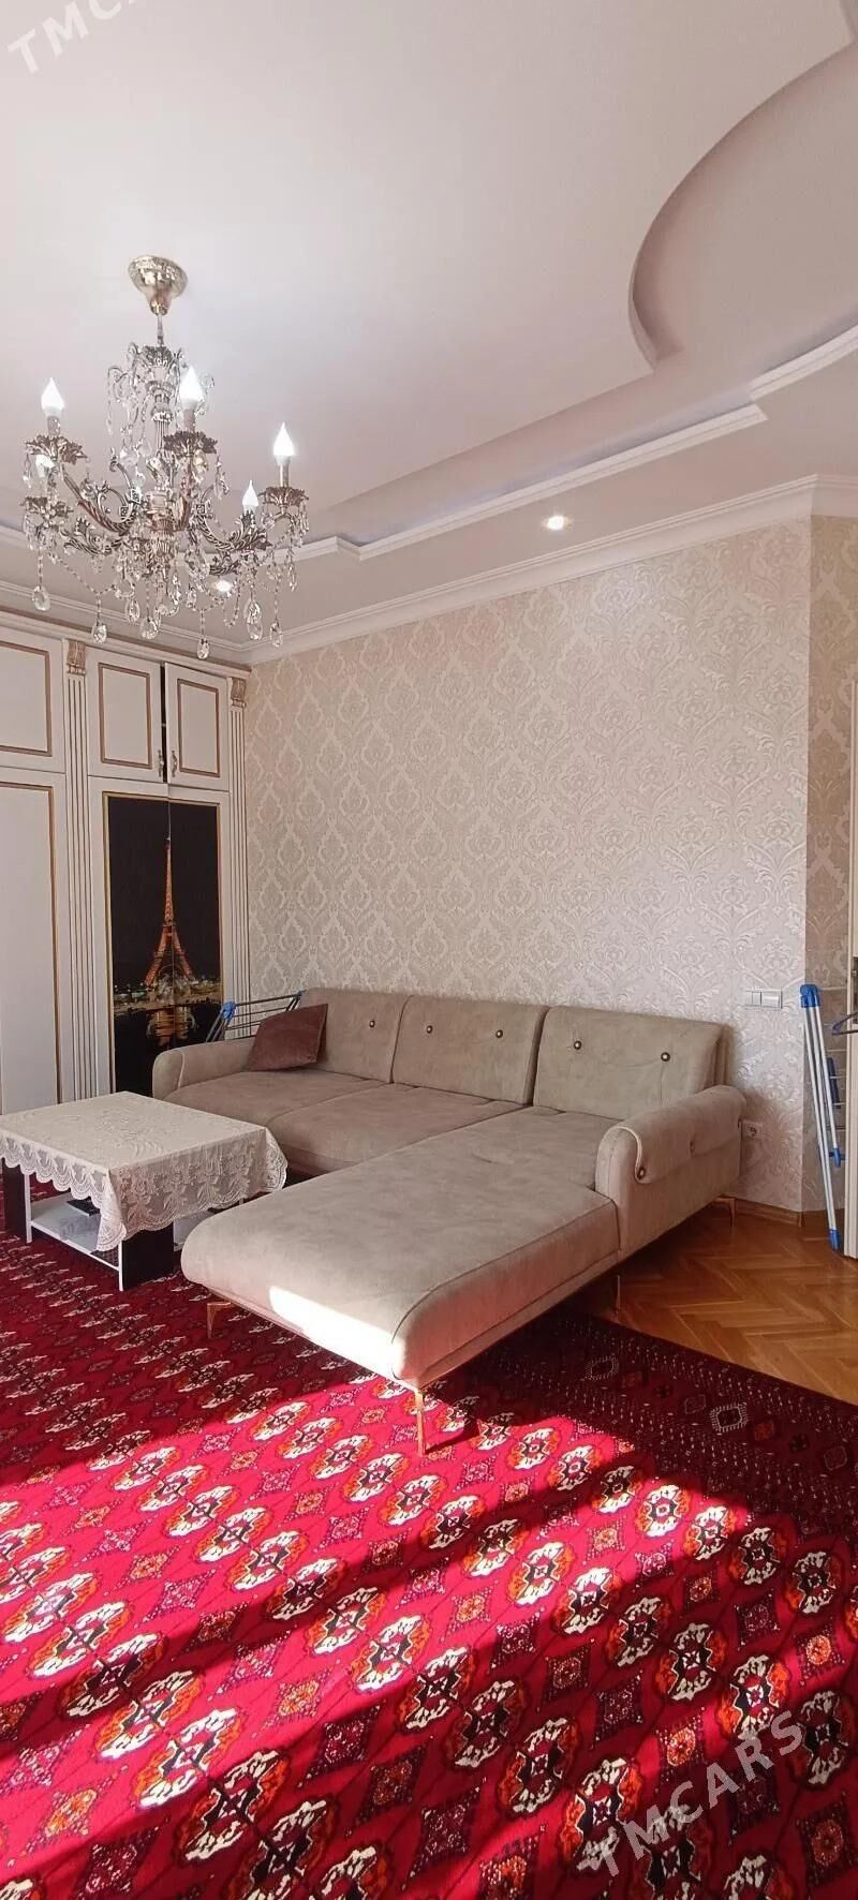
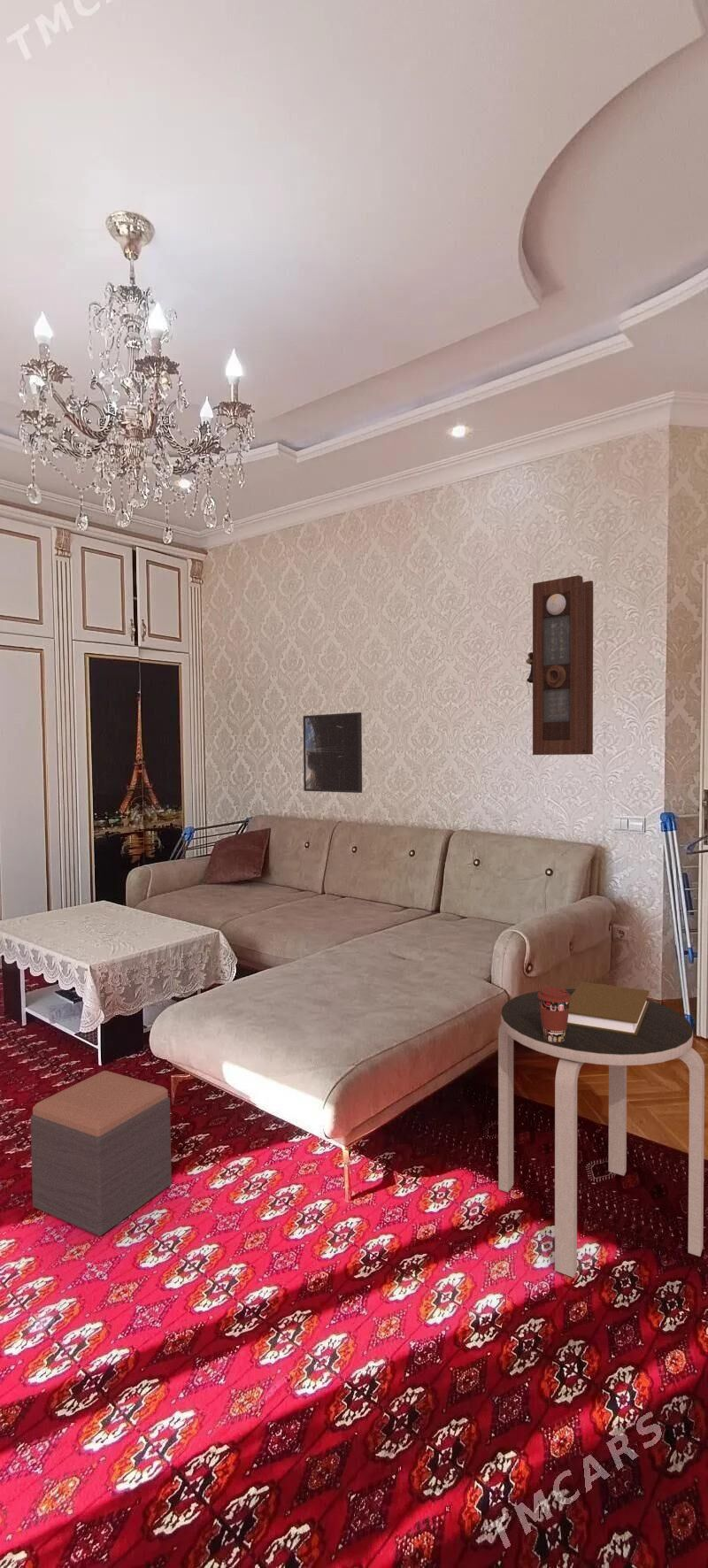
+ book (605, 1005)
+ coffee cup (554, 1014)
+ pendulum clock (554, 669)
+ side table (609, 1117)
+ footstool (103, 1144)
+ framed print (331, 753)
